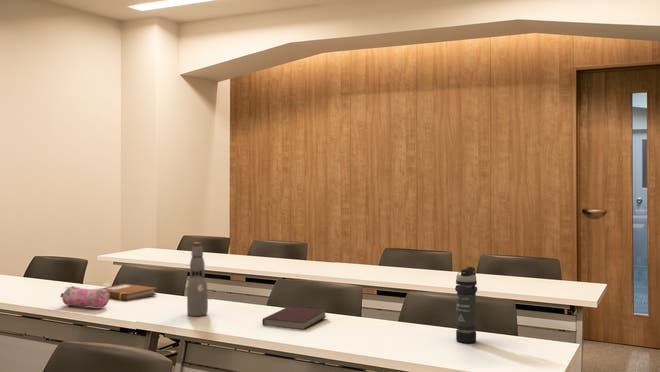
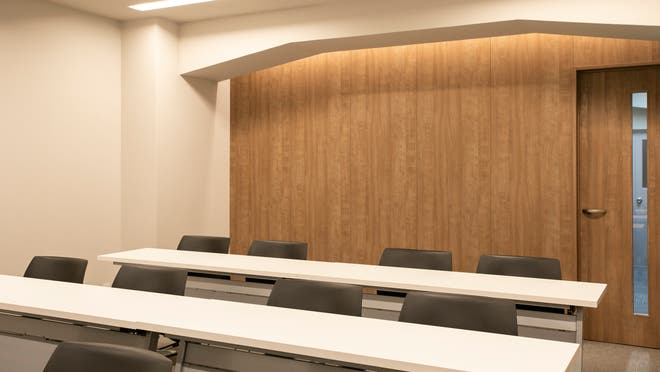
- notebook (295, 317)
- smoke grenade (467, 303)
- pencil case (85, 296)
- notebook (124, 292)
- bottle (197, 278)
